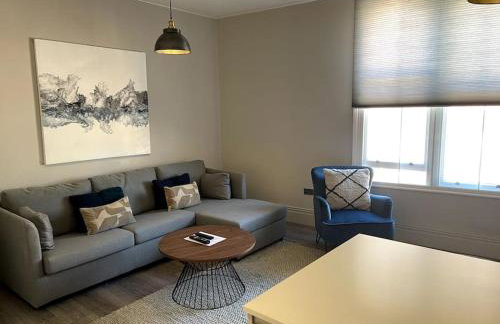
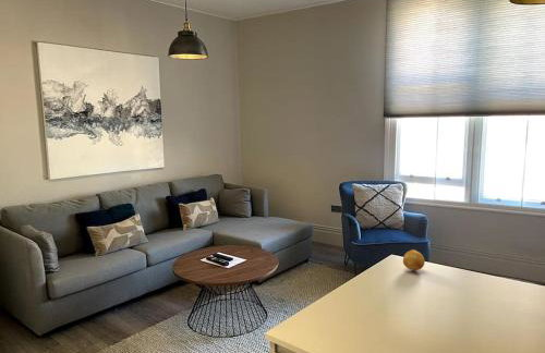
+ fruit (413, 260)
